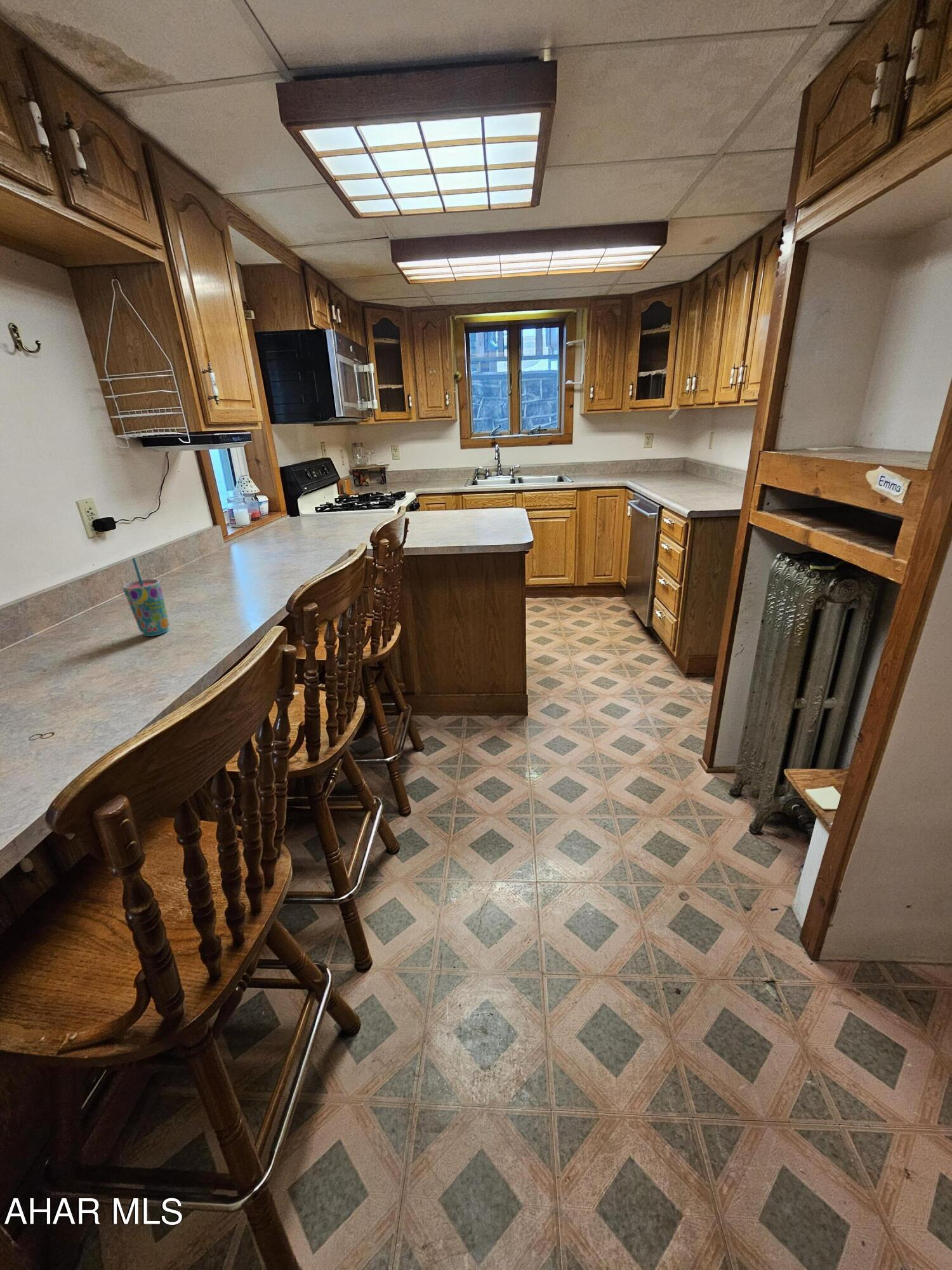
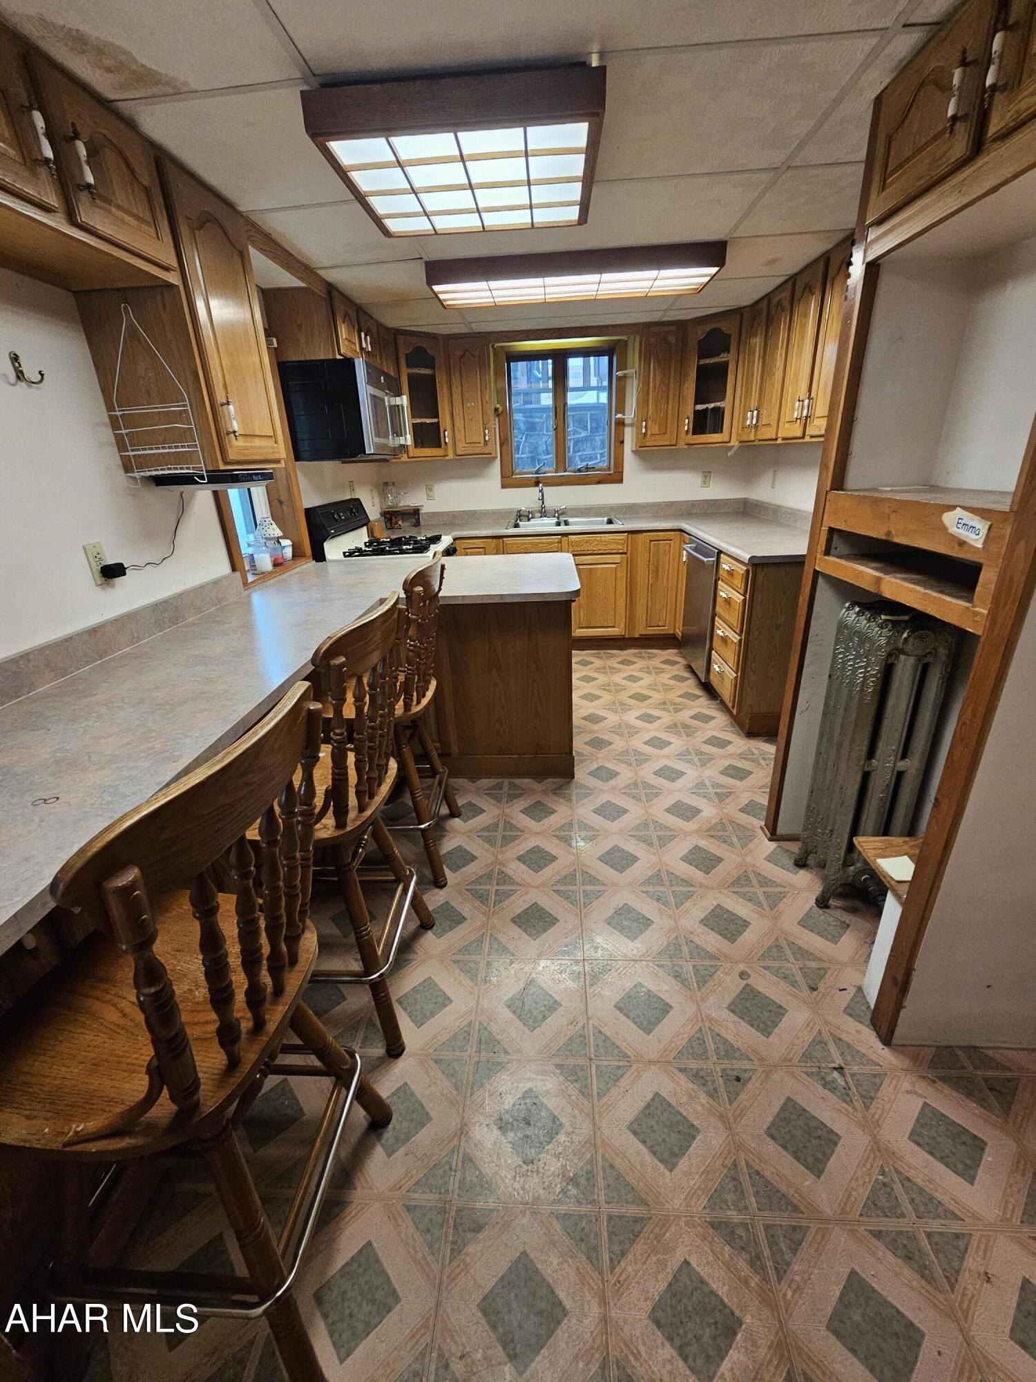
- cup (145, 596)
